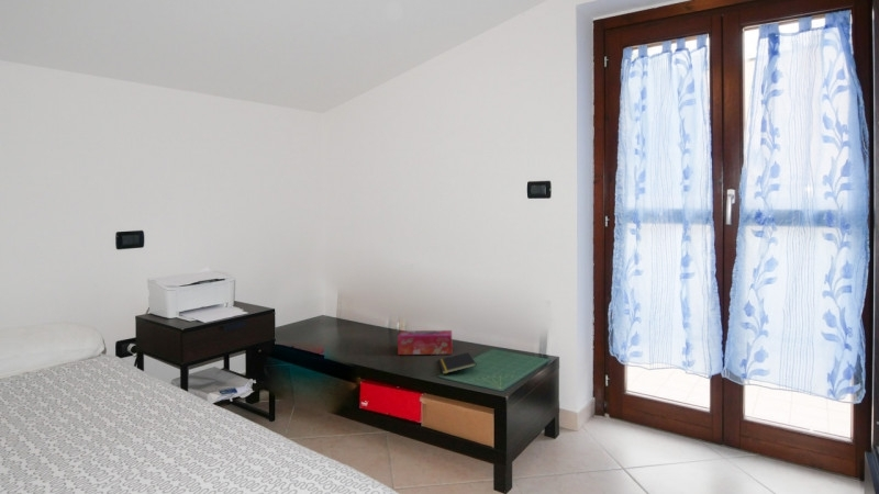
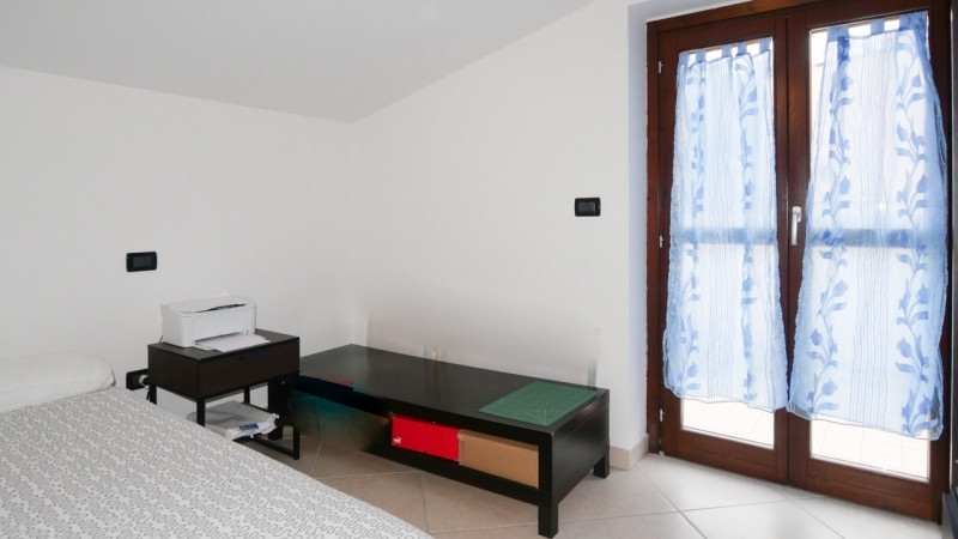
- tissue box (425, 341)
- notepad (456, 362)
